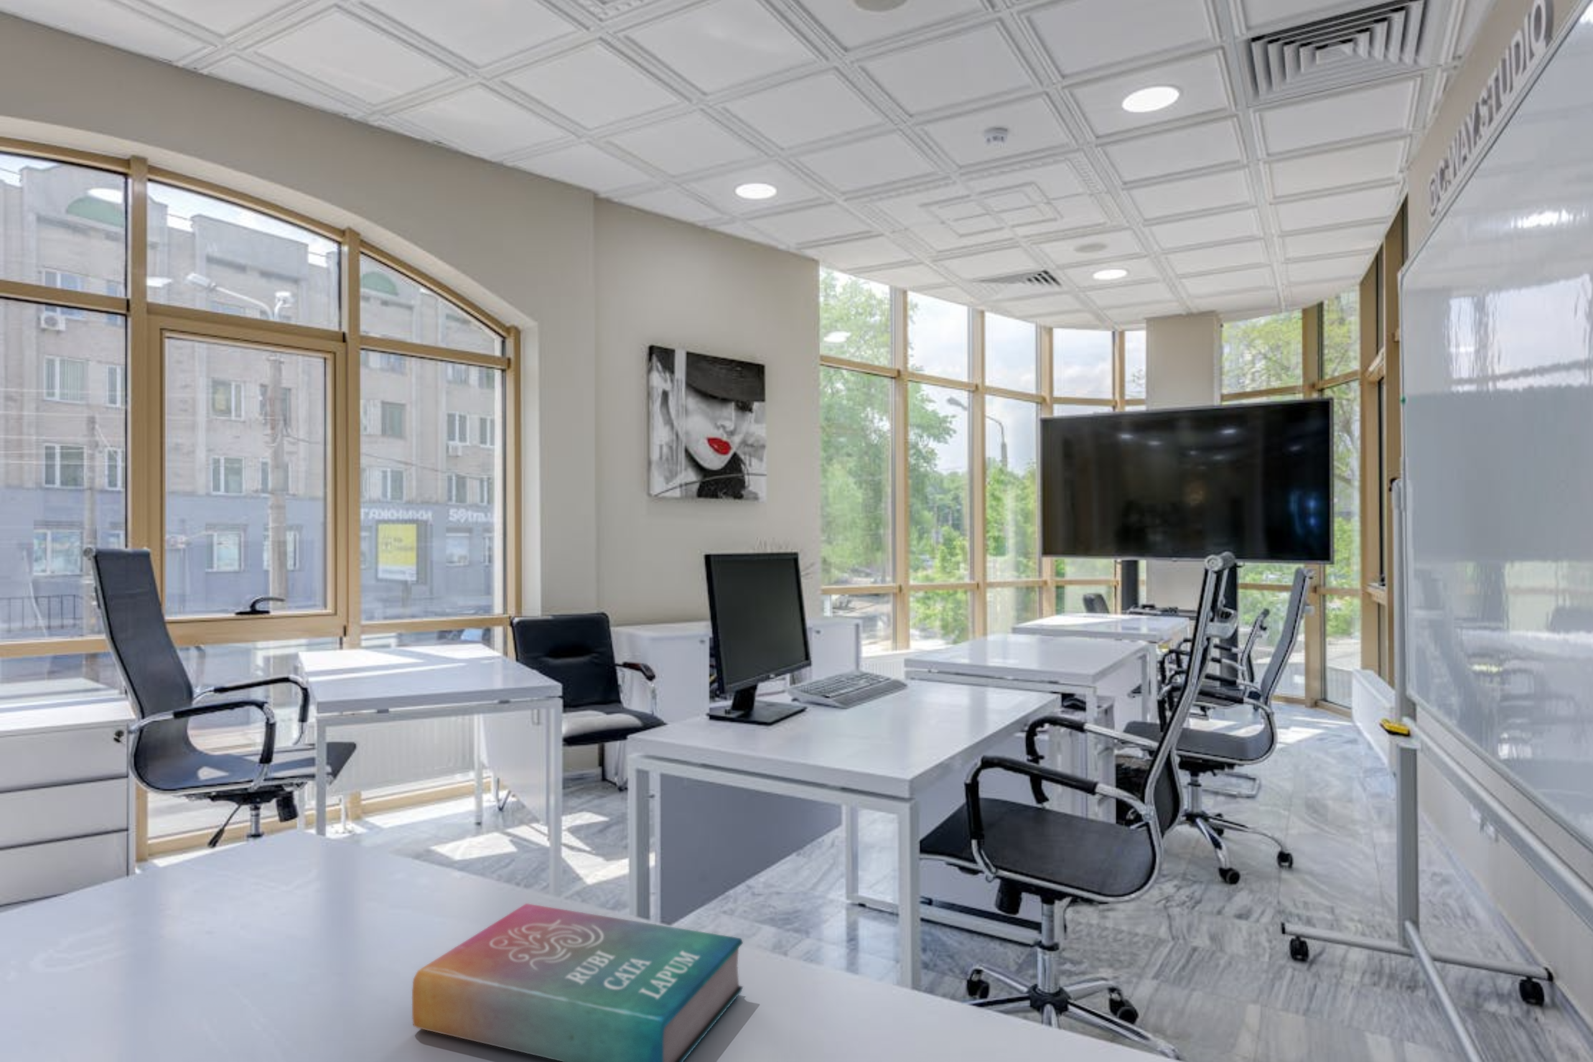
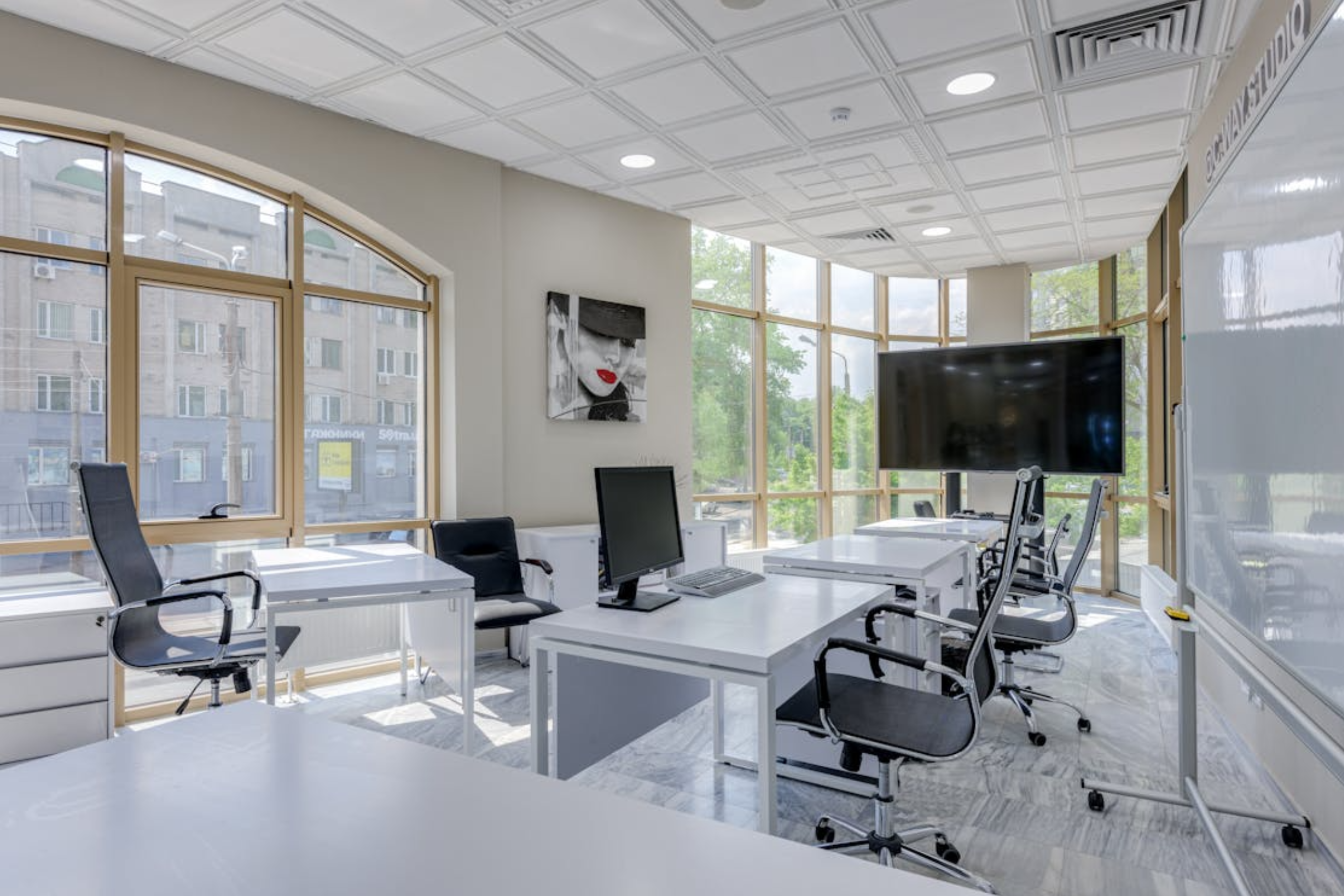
- book (583, 983)
